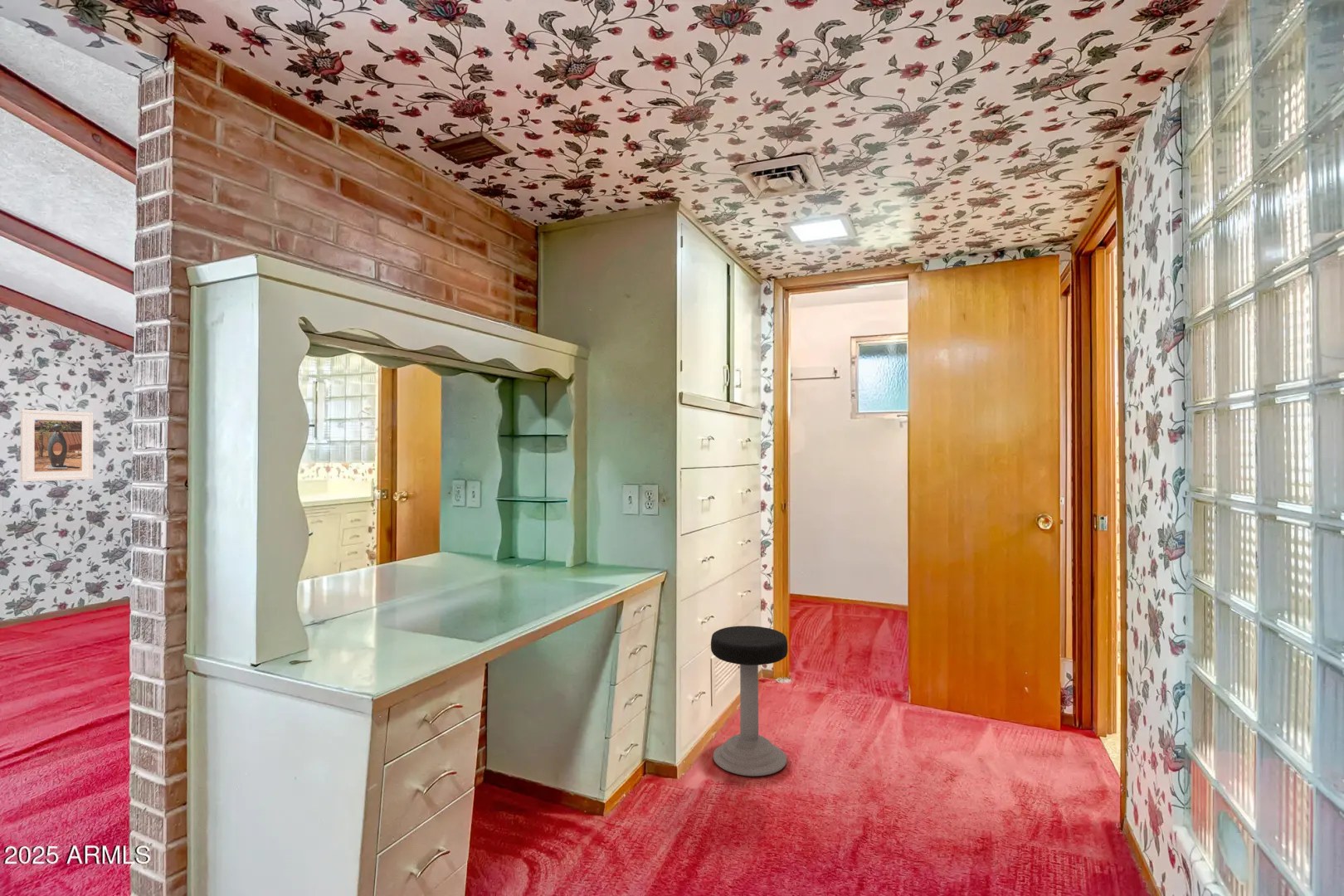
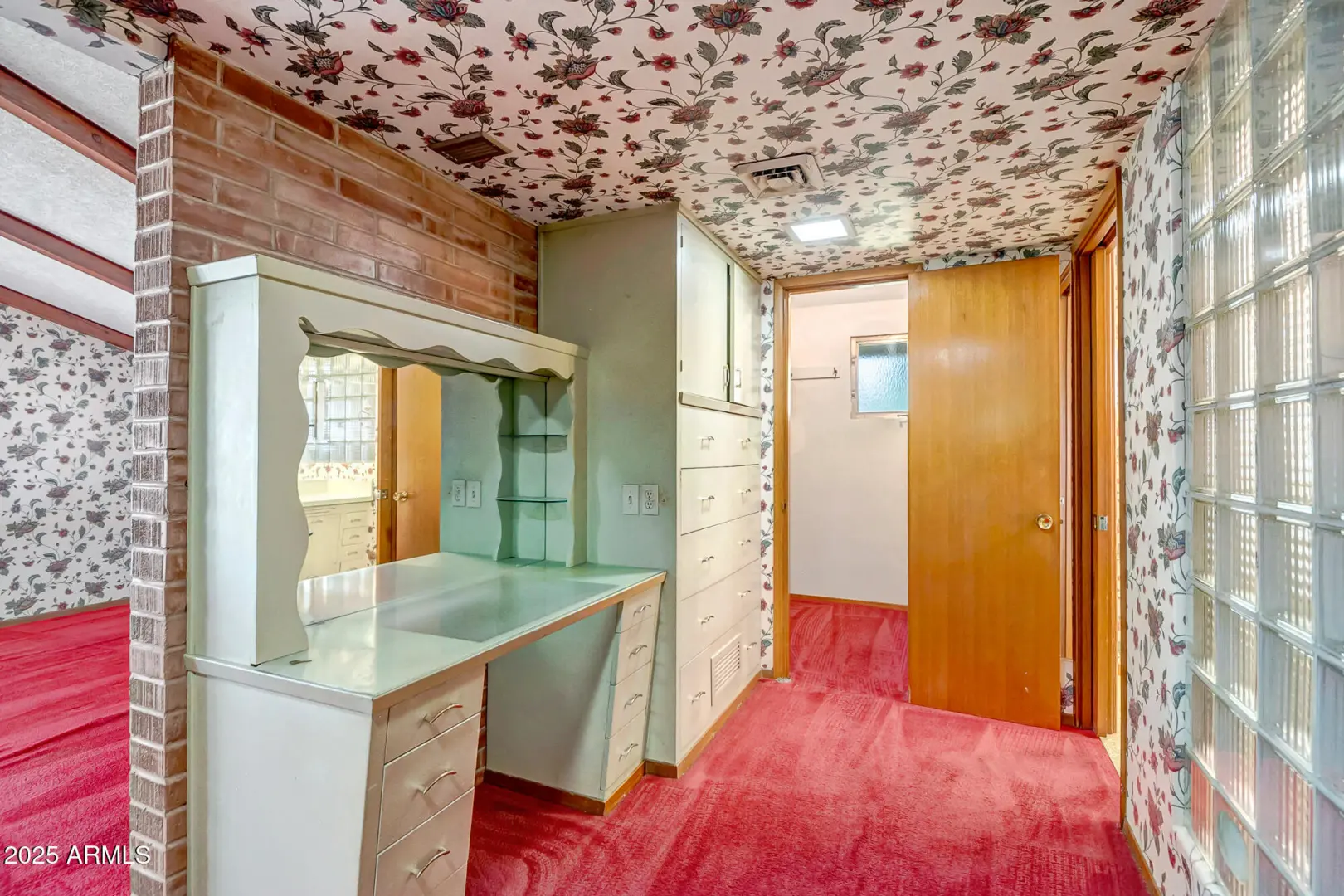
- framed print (58, 446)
- stool (749, 697)
